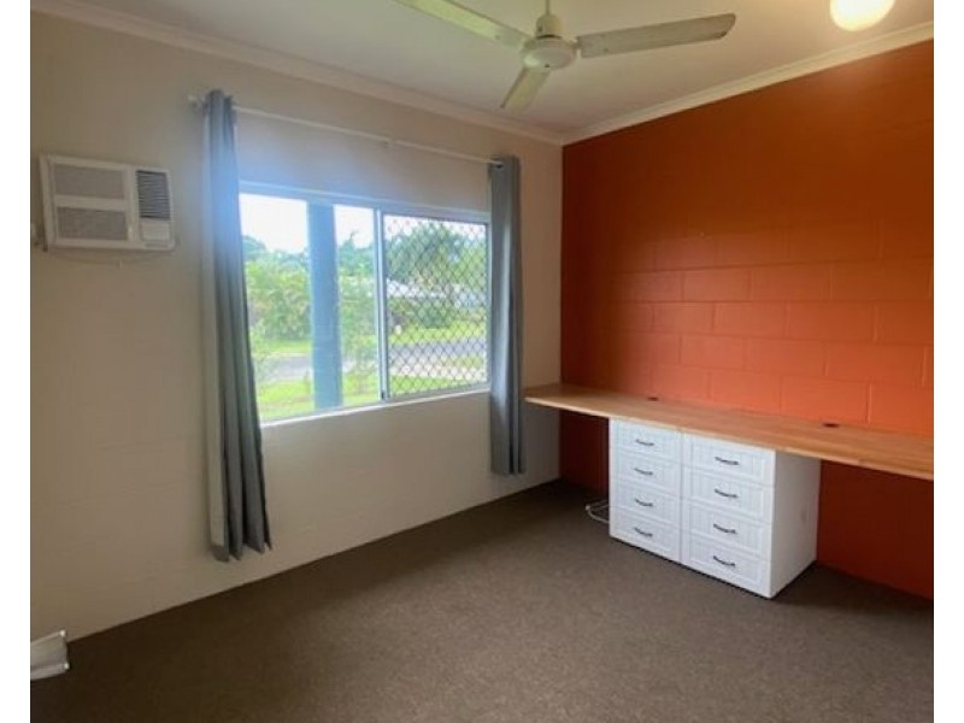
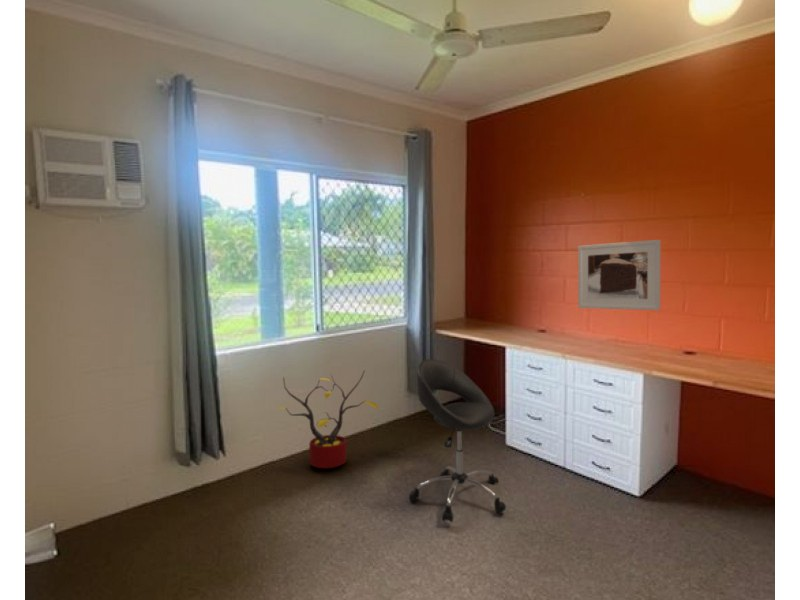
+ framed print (616, 276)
+ chair (460, 430)
+ decorative plant (328, 416)
